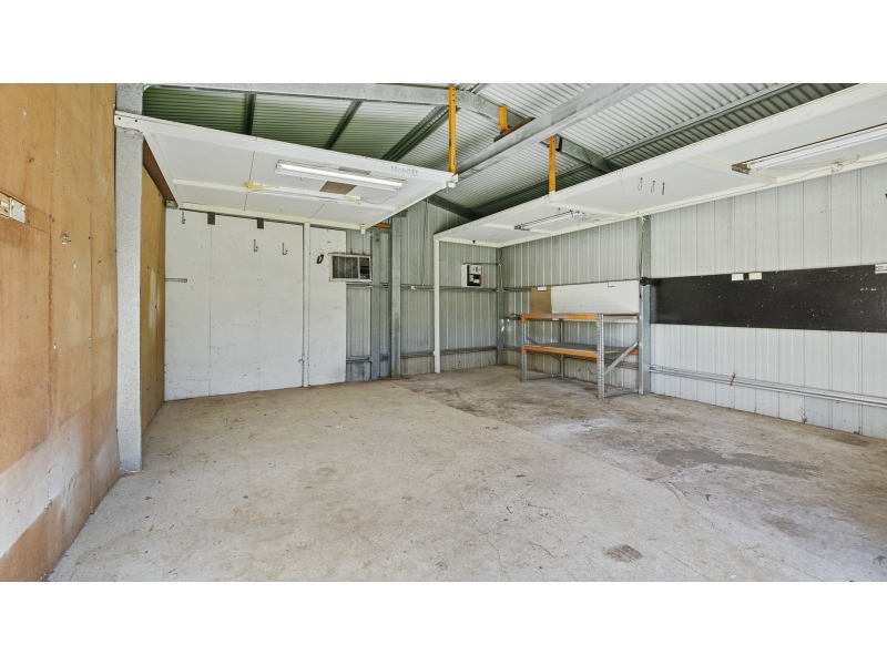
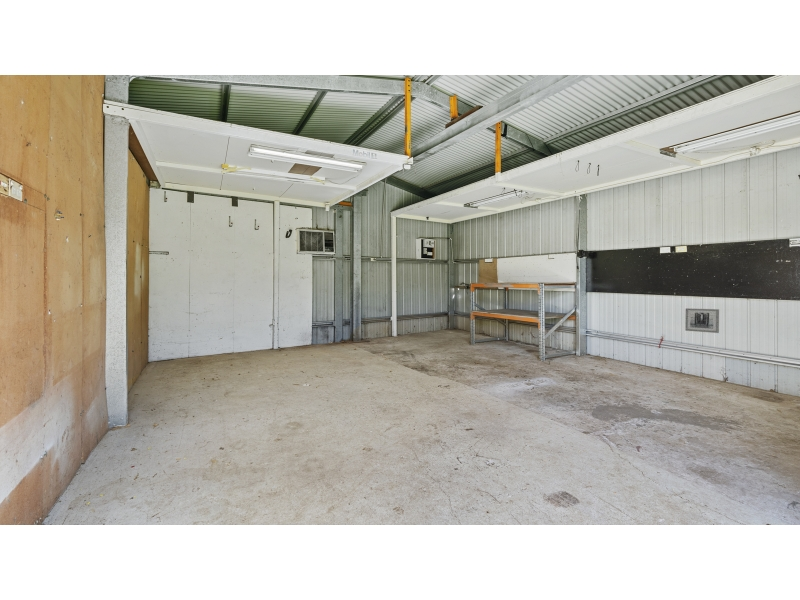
+ wall art (701, 320)
